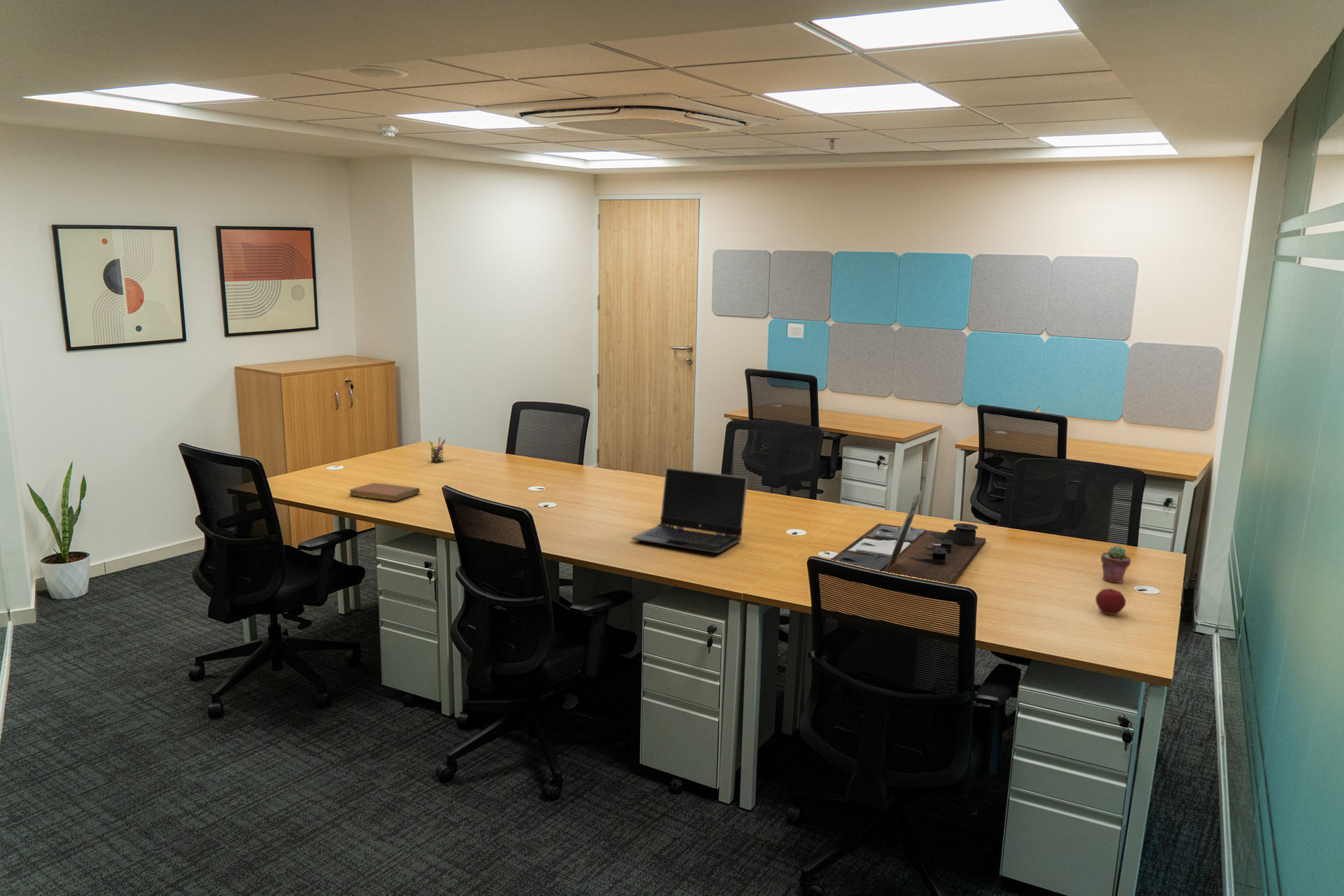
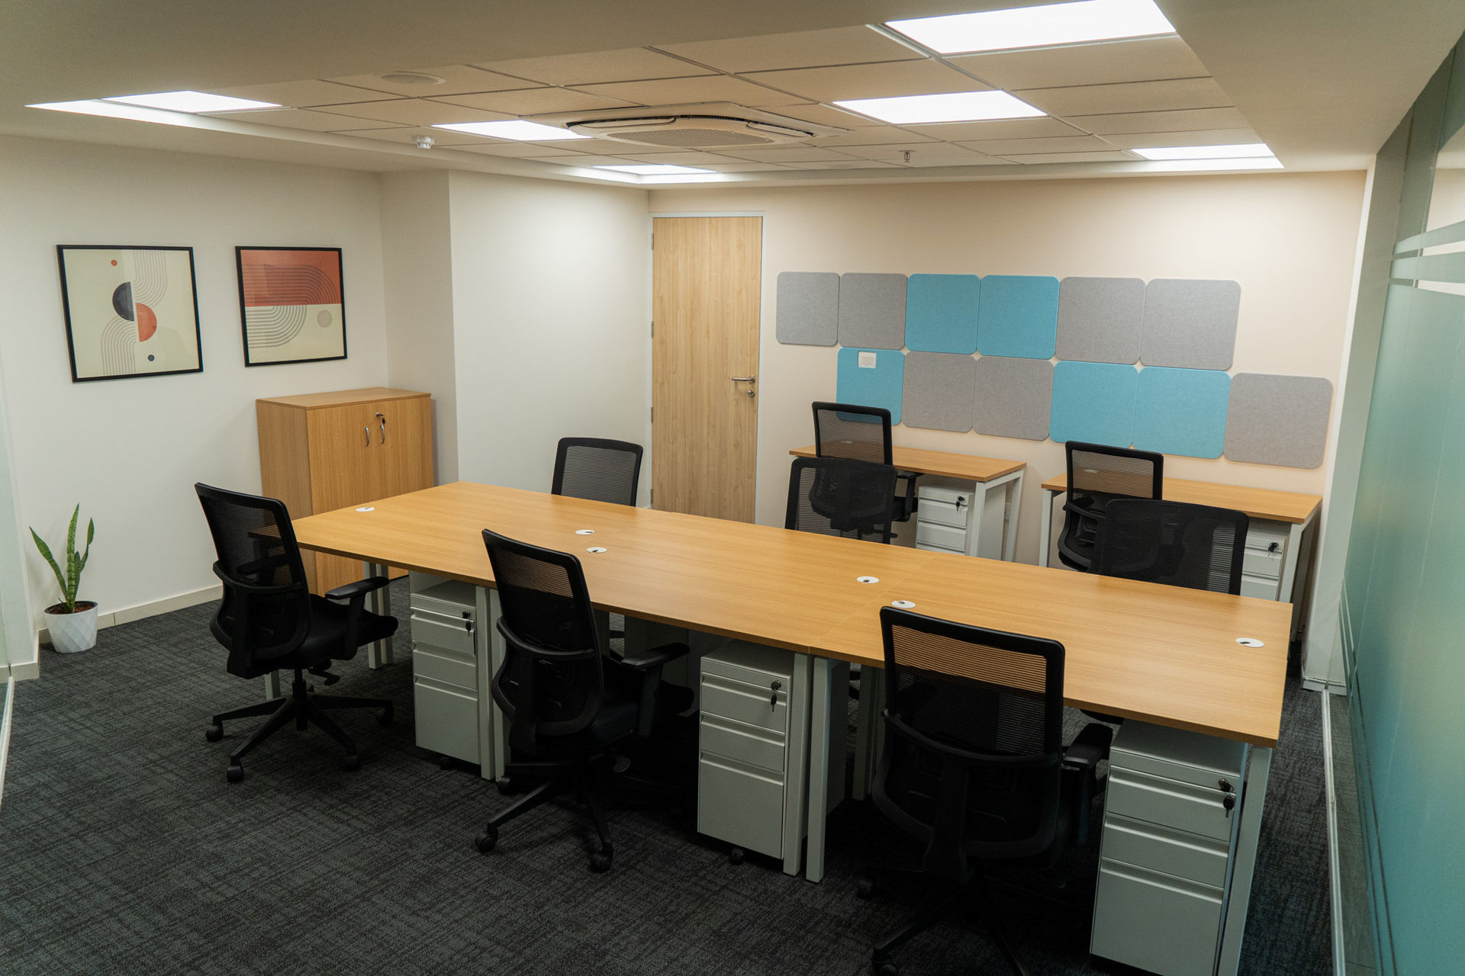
- notebook (384, 491)
- potted succulent (1115, 563)
- desk organizer (910, 518)
- laptop computer (690, 509)
- apple (1110, 600)
- pen holder (436, 449)
